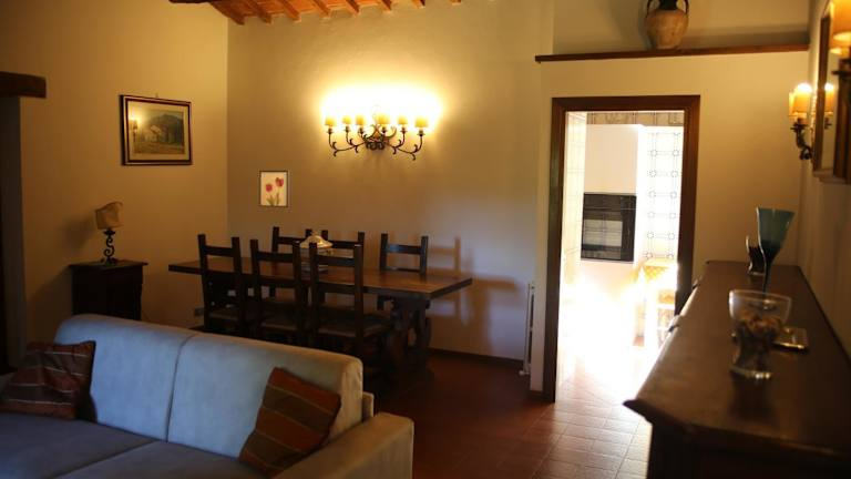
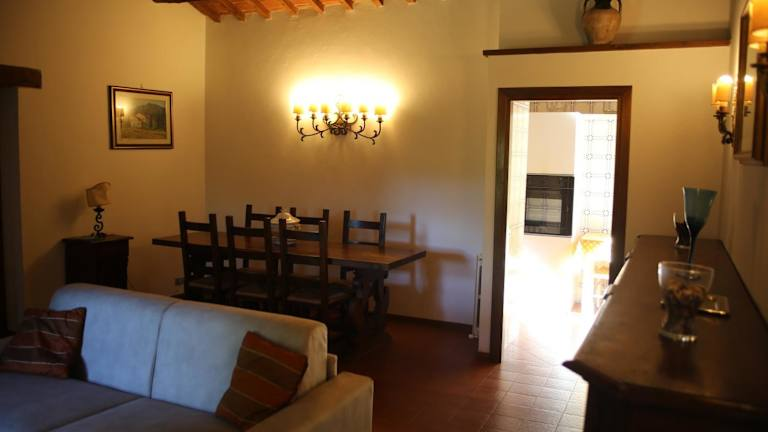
- wall art (275, 188)
